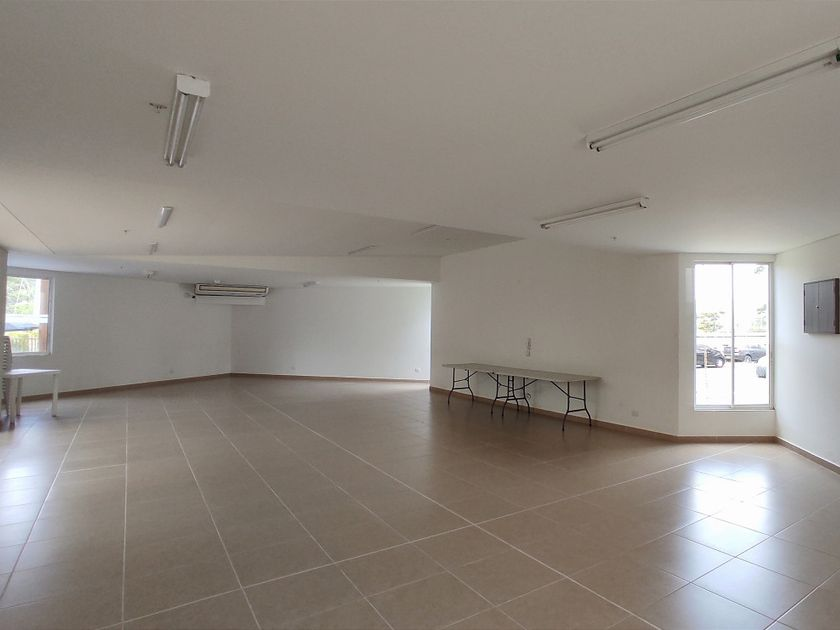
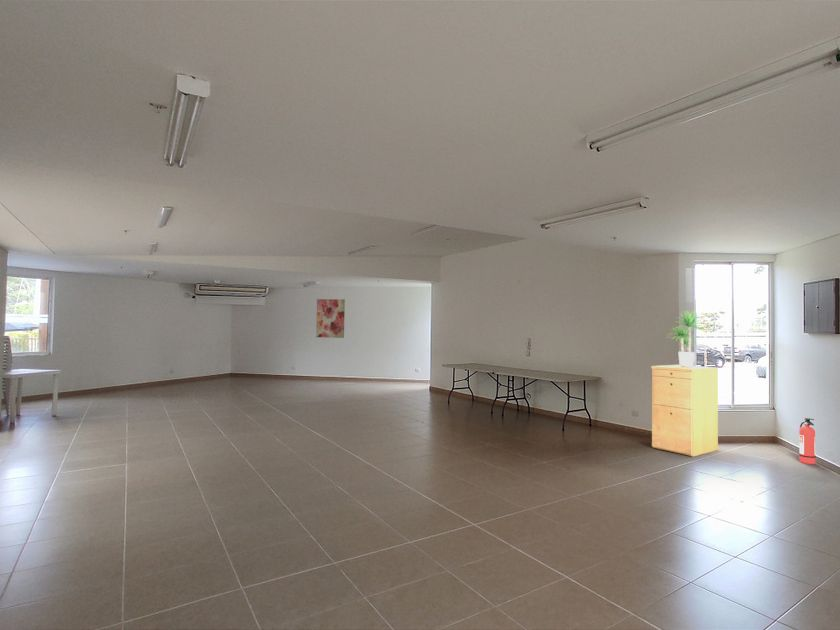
+ filing cabinet (684, 407)
+ potted plant (685, 337)
+ fire extinguisher (806, 439)
+ wall art (330, 318)
